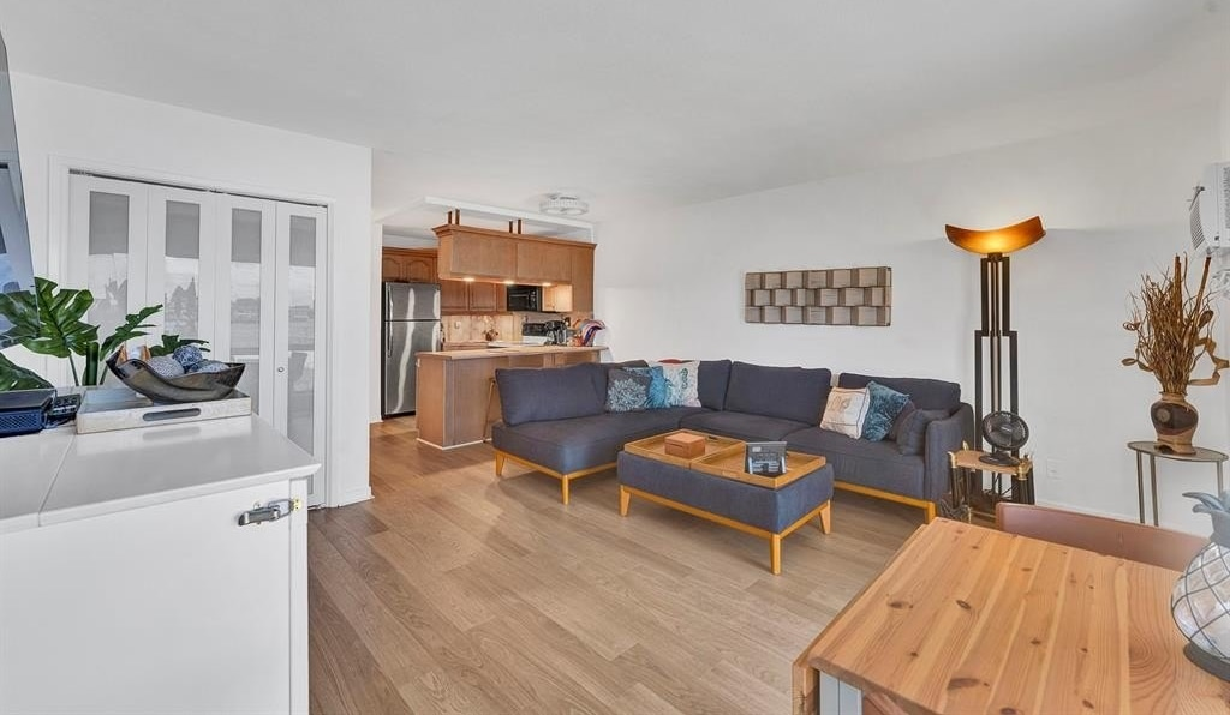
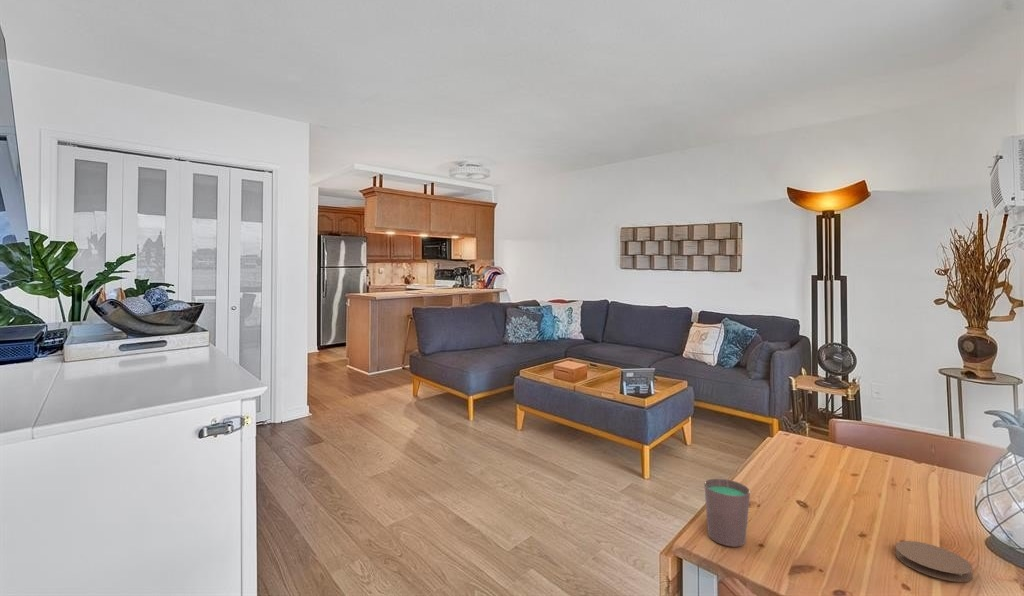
+ cup (726, 512)
+ coaster (932, 560)
